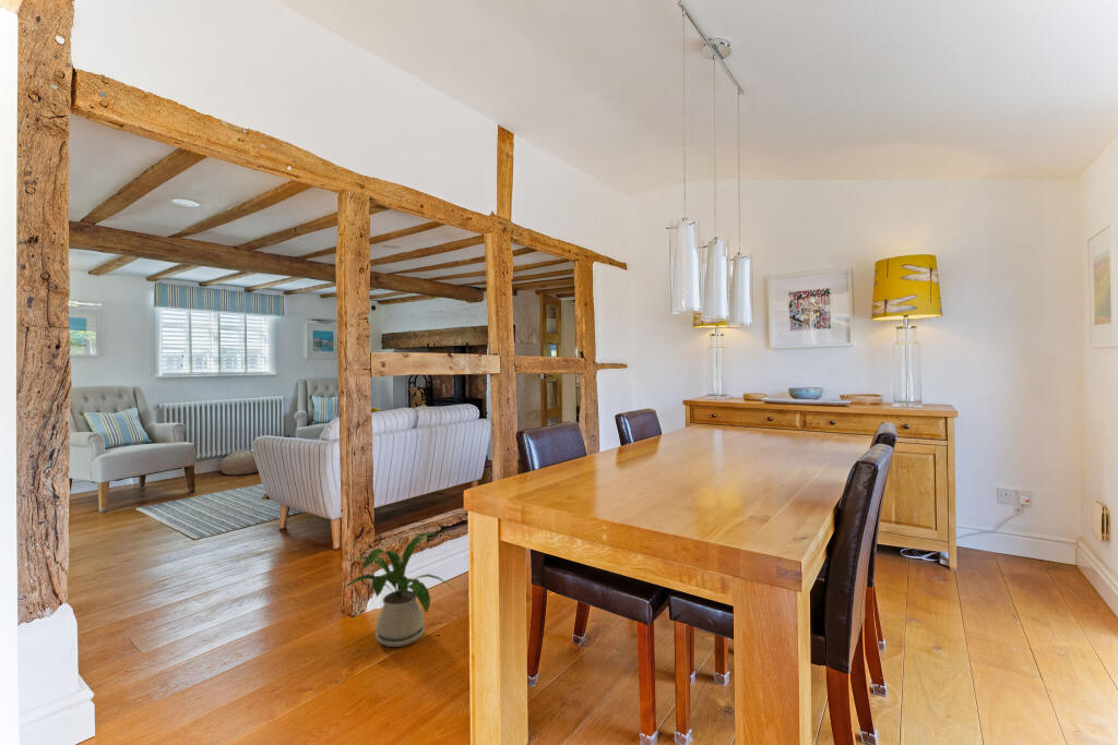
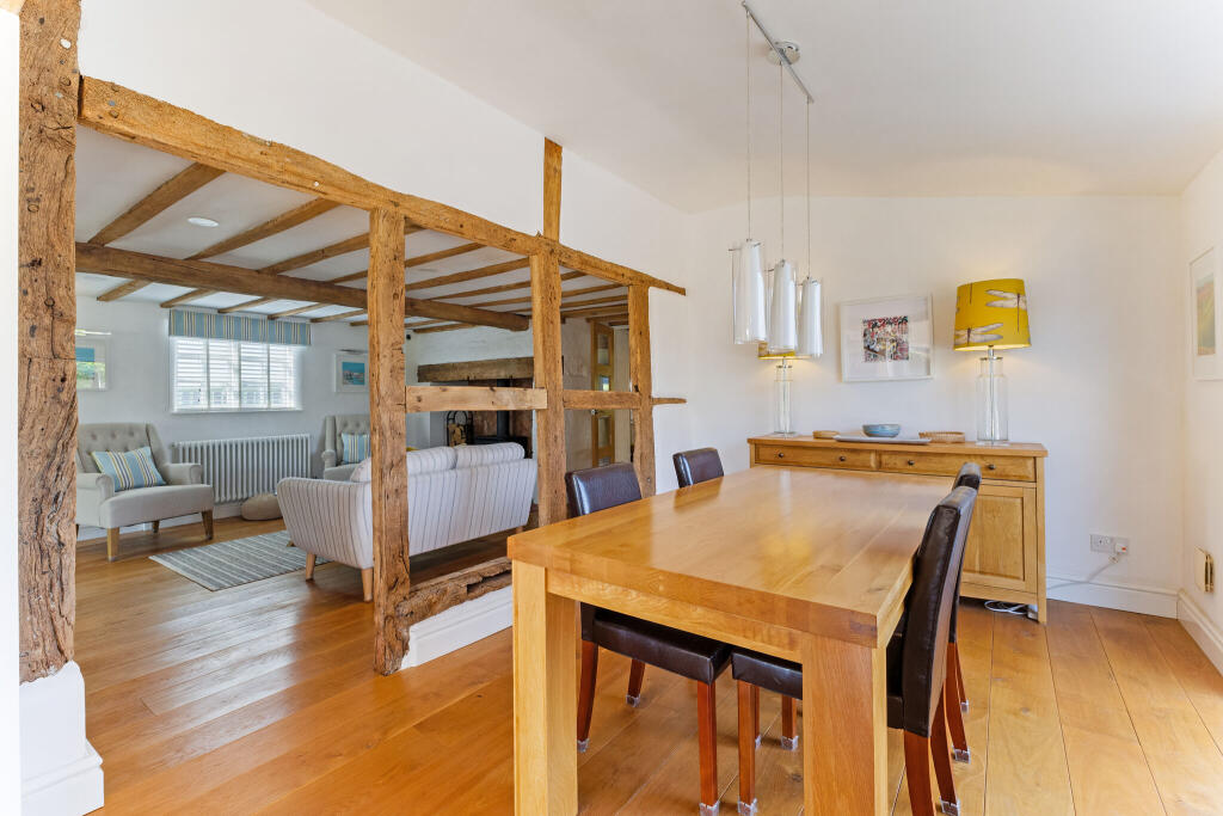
- house plant (395, 580)
